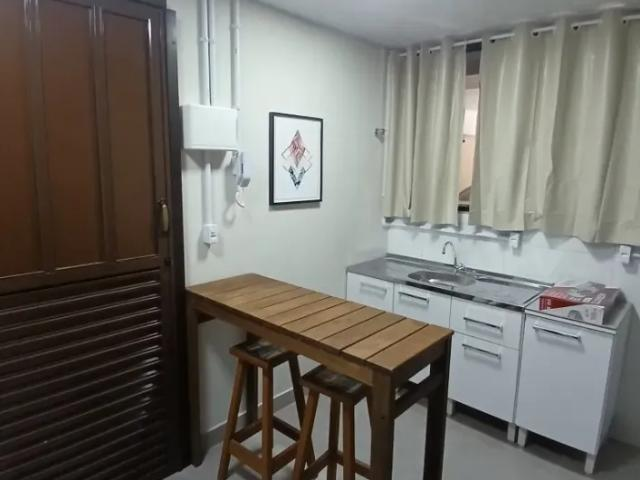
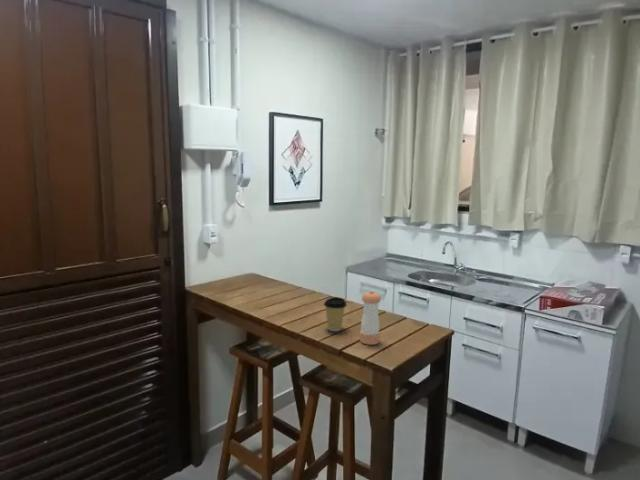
+ coffee cup (334, 314)
+ pepper shaker (370, 316)
